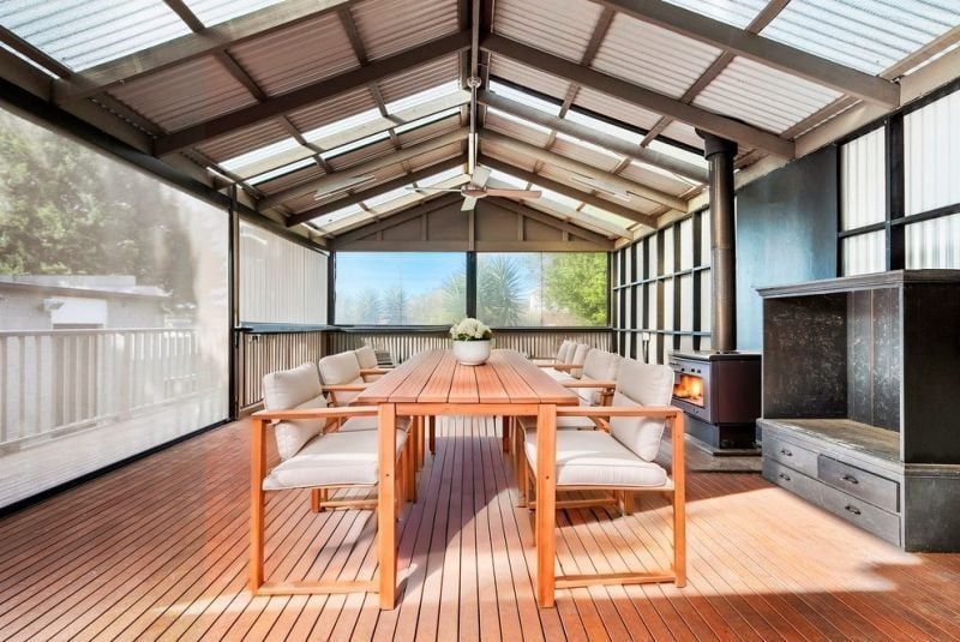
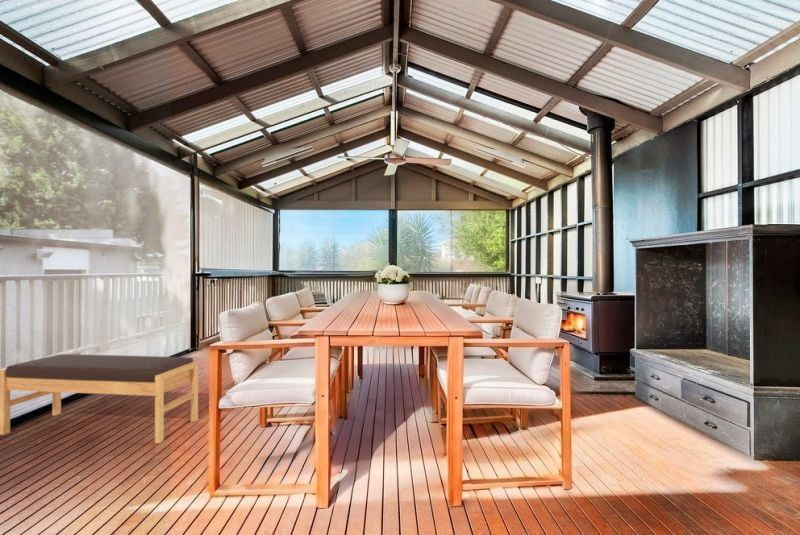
+ bench (103, 393)
